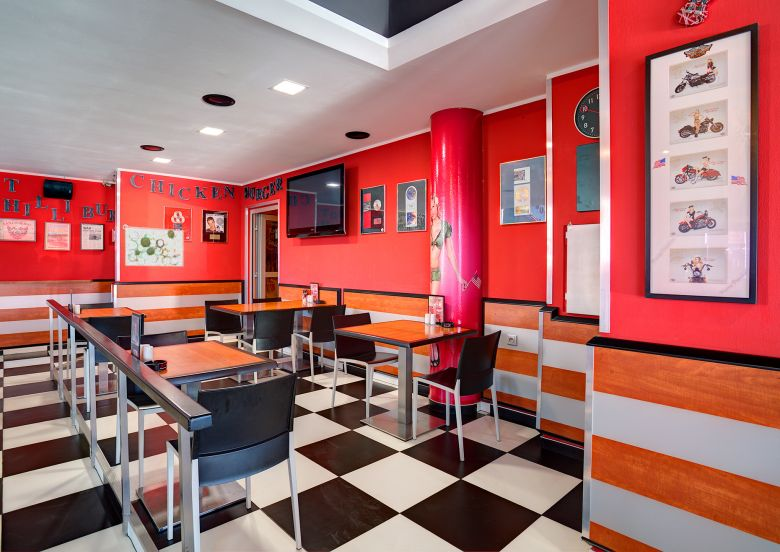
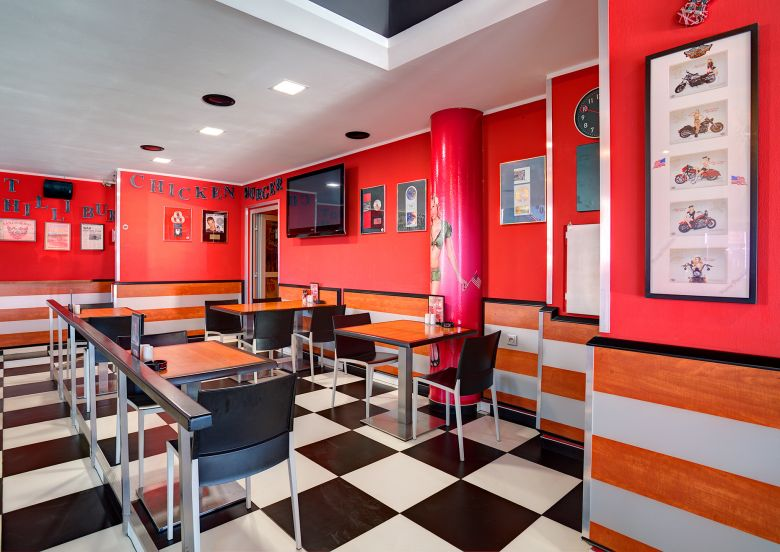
- wall art (155, 247)
